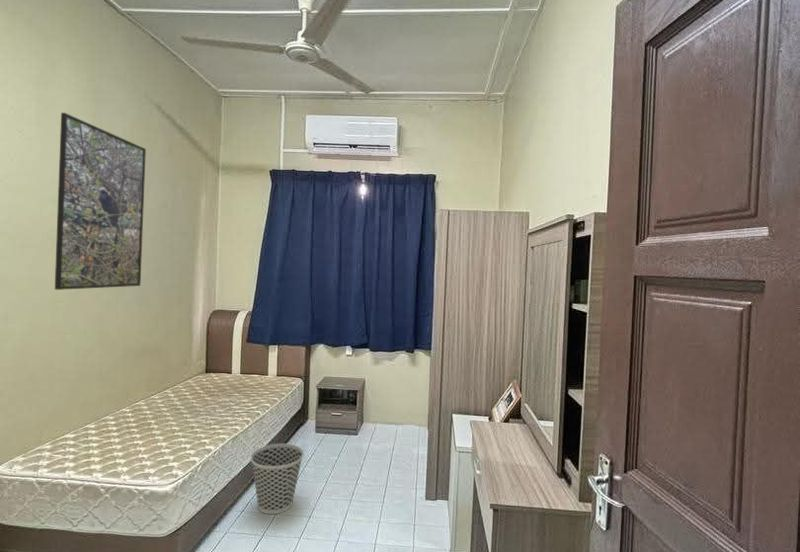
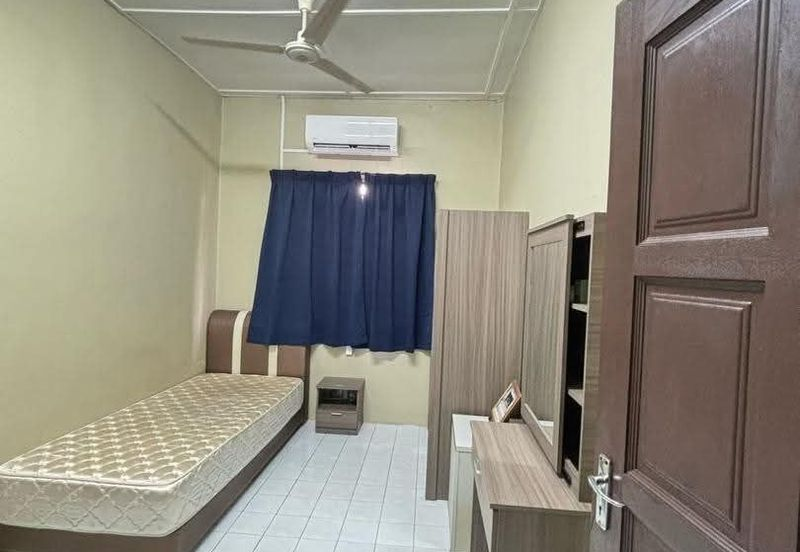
- wastebasket (276, 479)
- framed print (105, 210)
